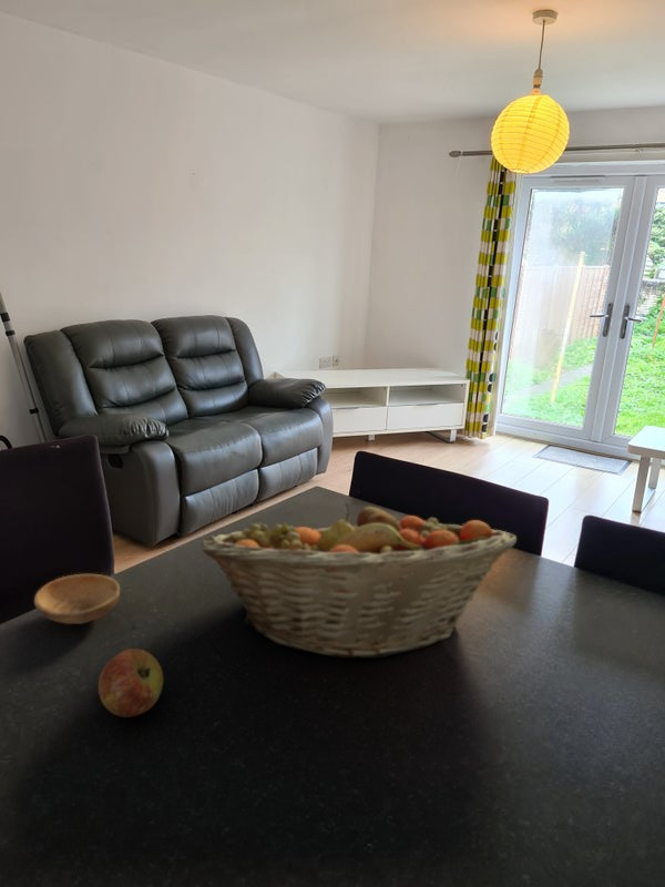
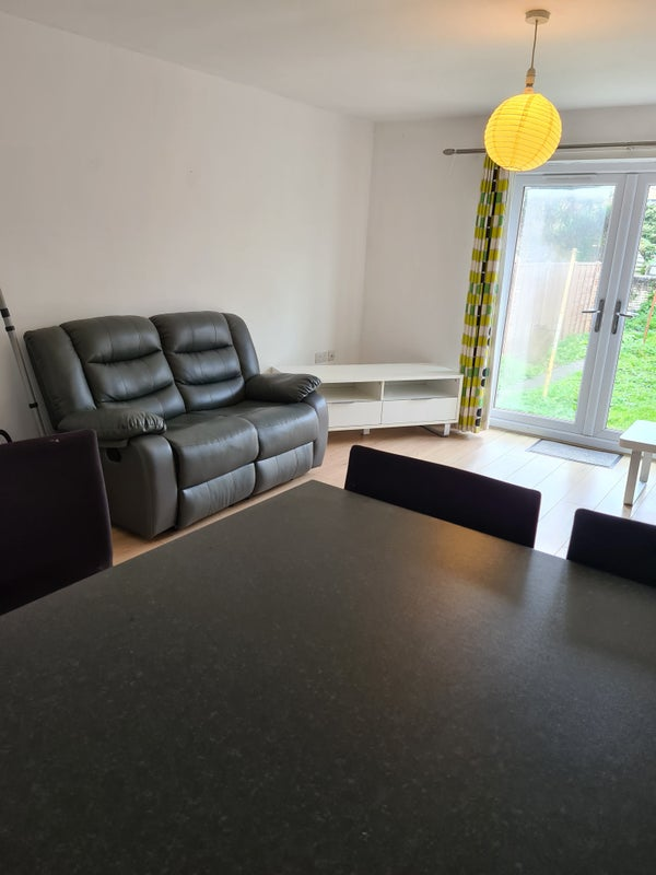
- bowl (78, 604)
- apple (131, 681)
- fruit basket (357, 561)
